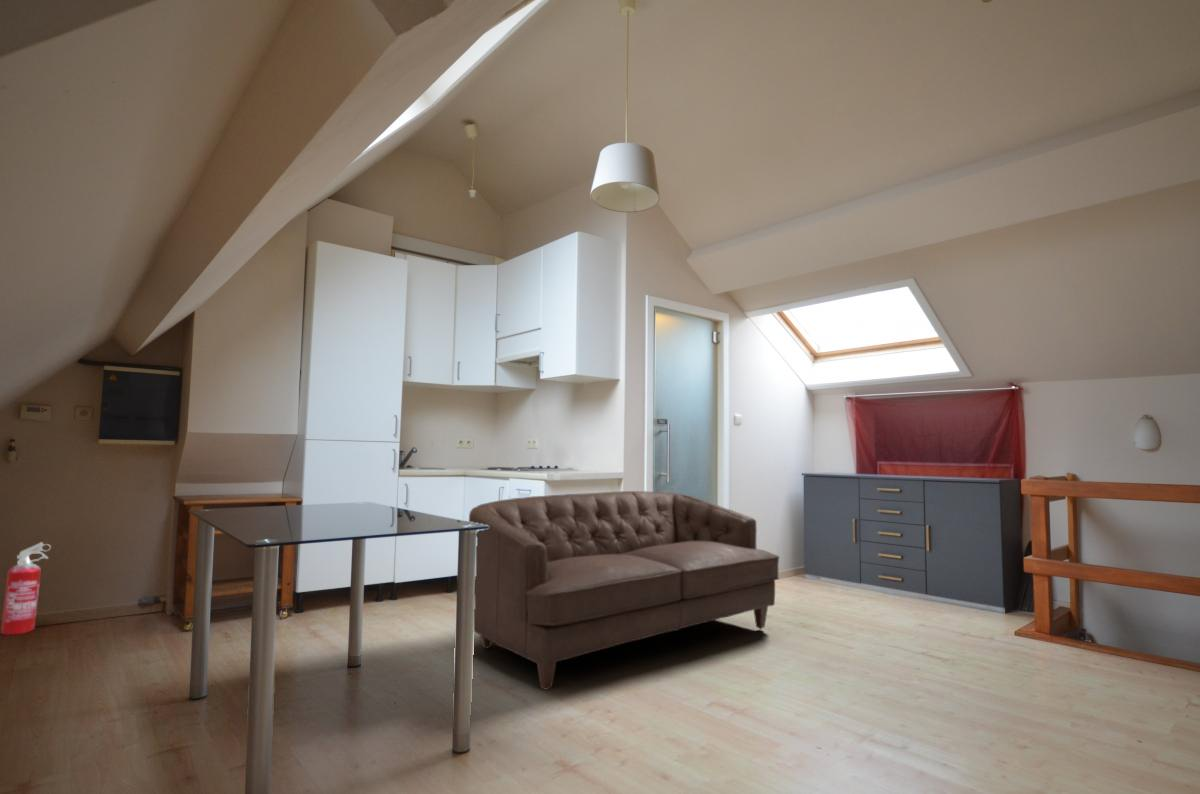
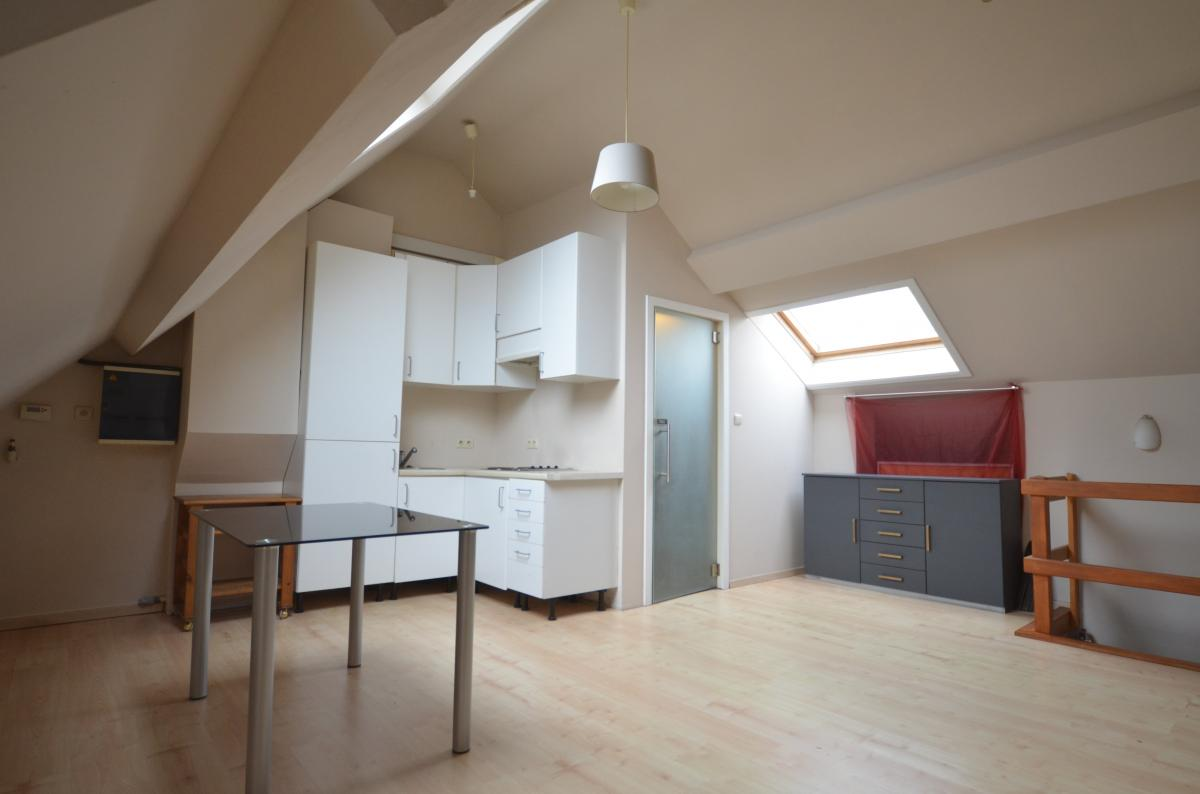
- fire extinguisher (26, 586)
- sofa (626, 568)
